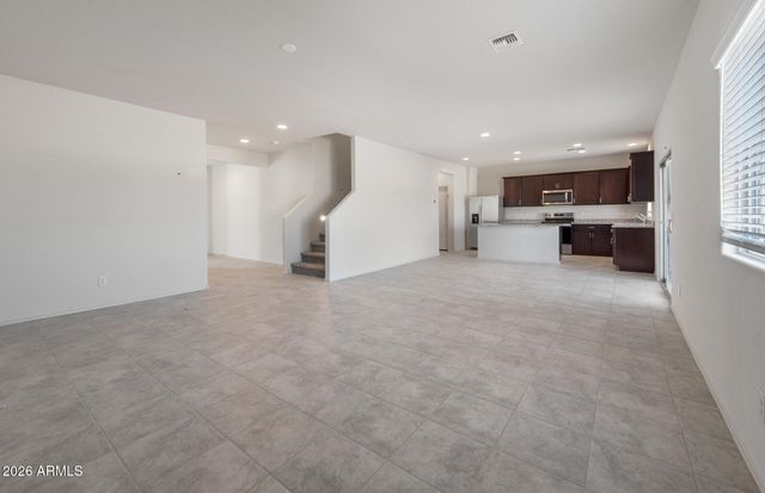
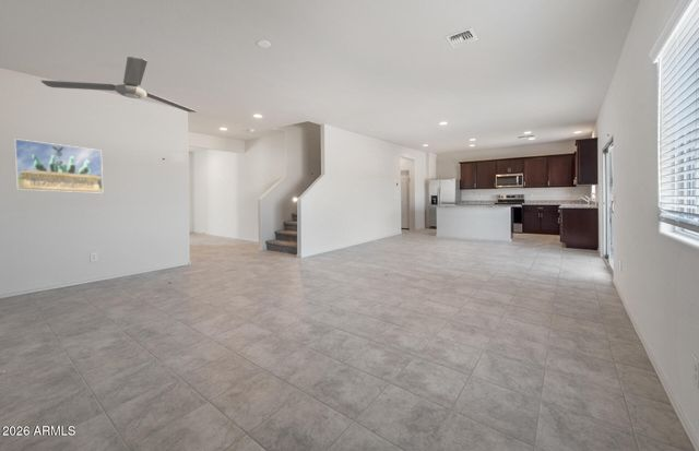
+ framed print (62, 168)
+ ceiling fan (128, 78)
